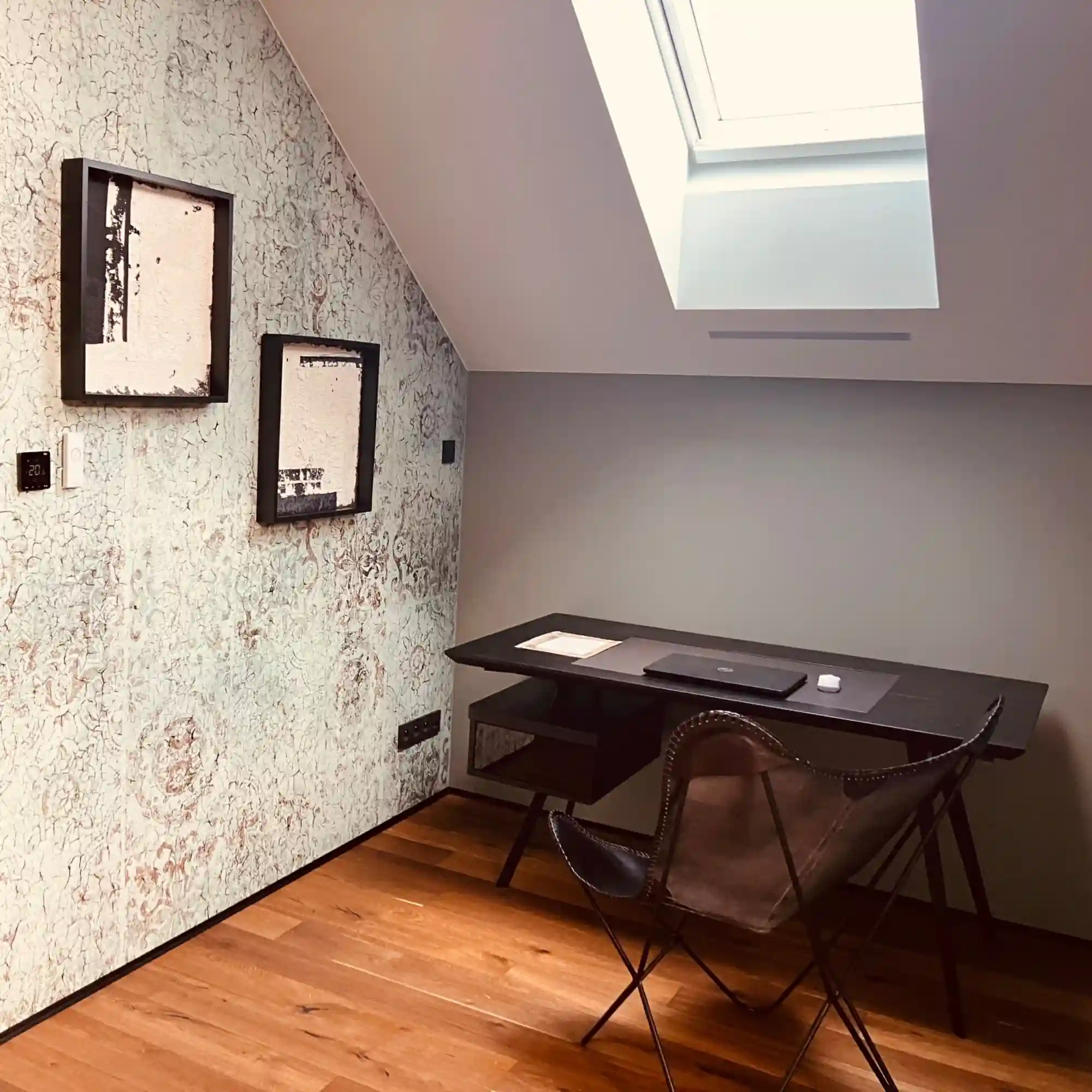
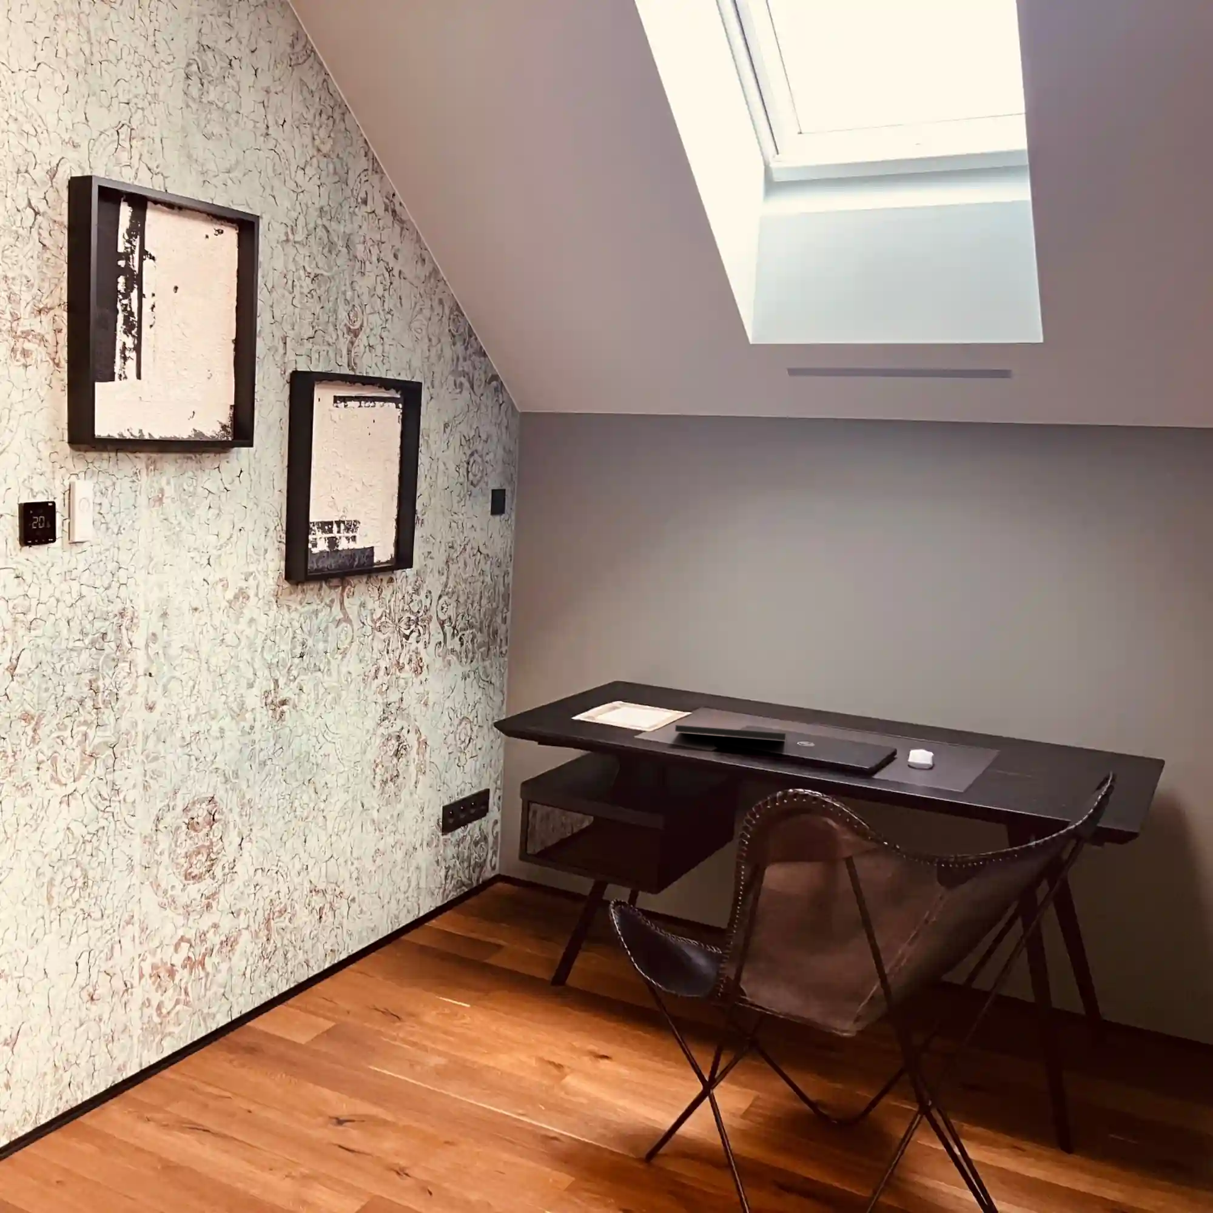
+ notepad (731, 733)
